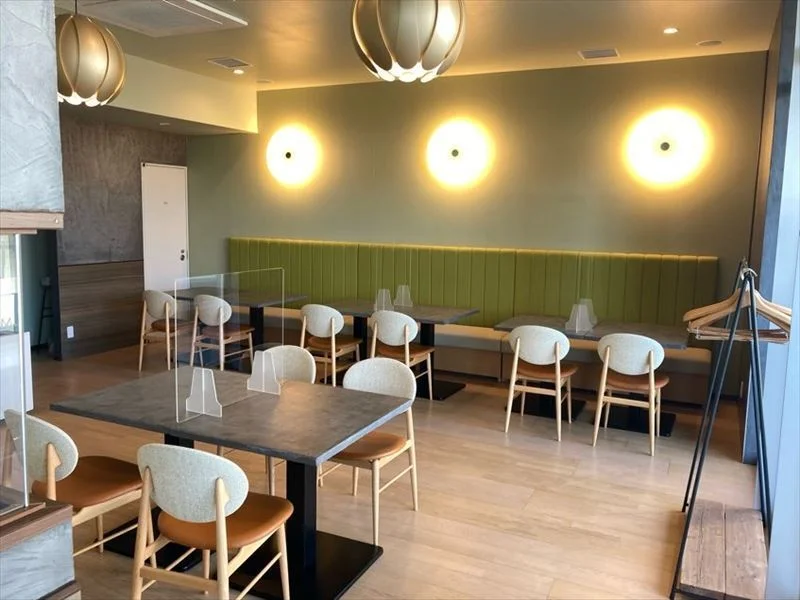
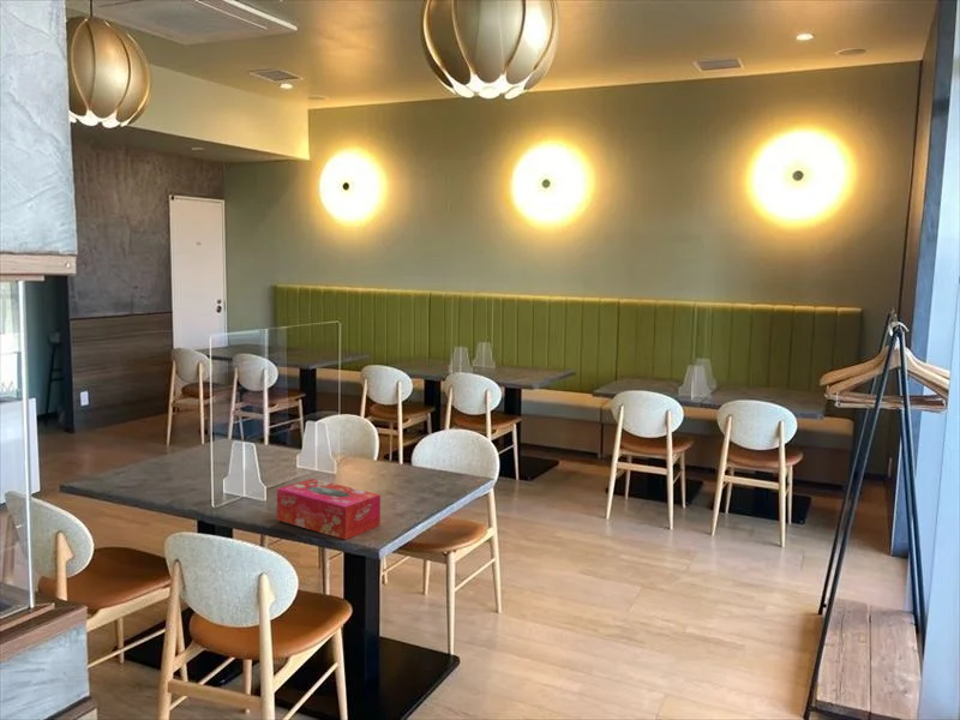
+ tissue box (328, 506)
